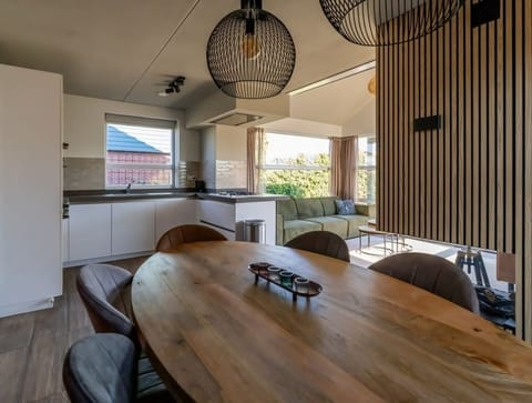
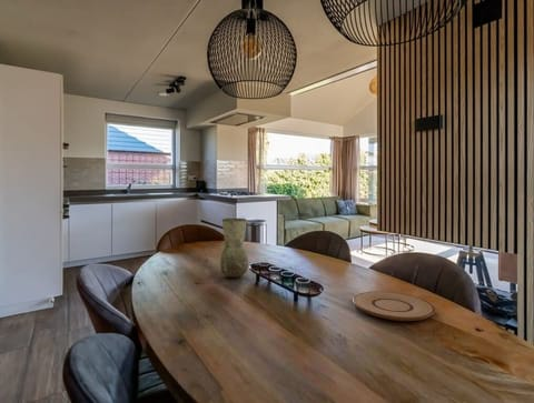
+ plate (392, 304)
+ vase (234, 246)
